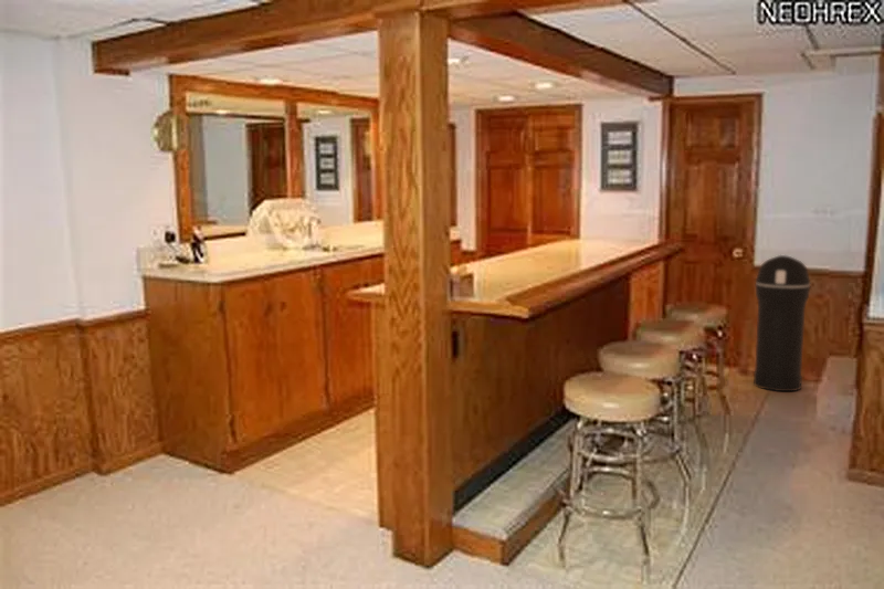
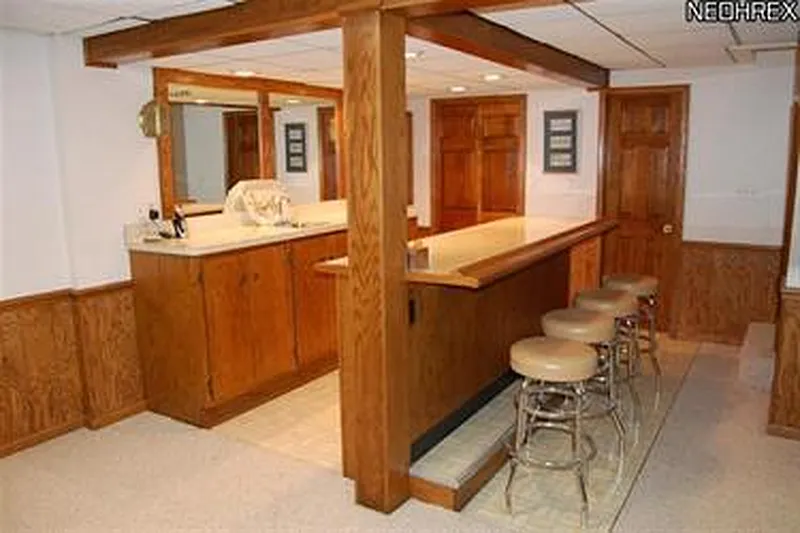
- trash can (780, 320)
